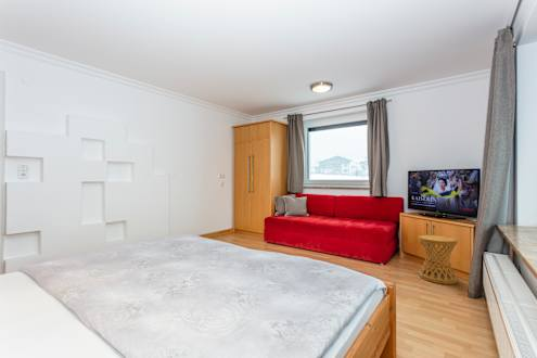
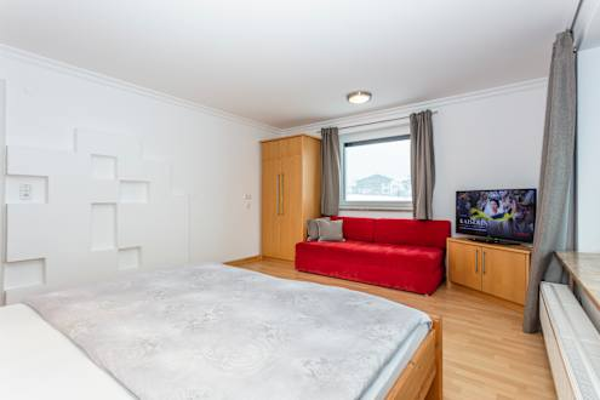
- side table (436, 257)
